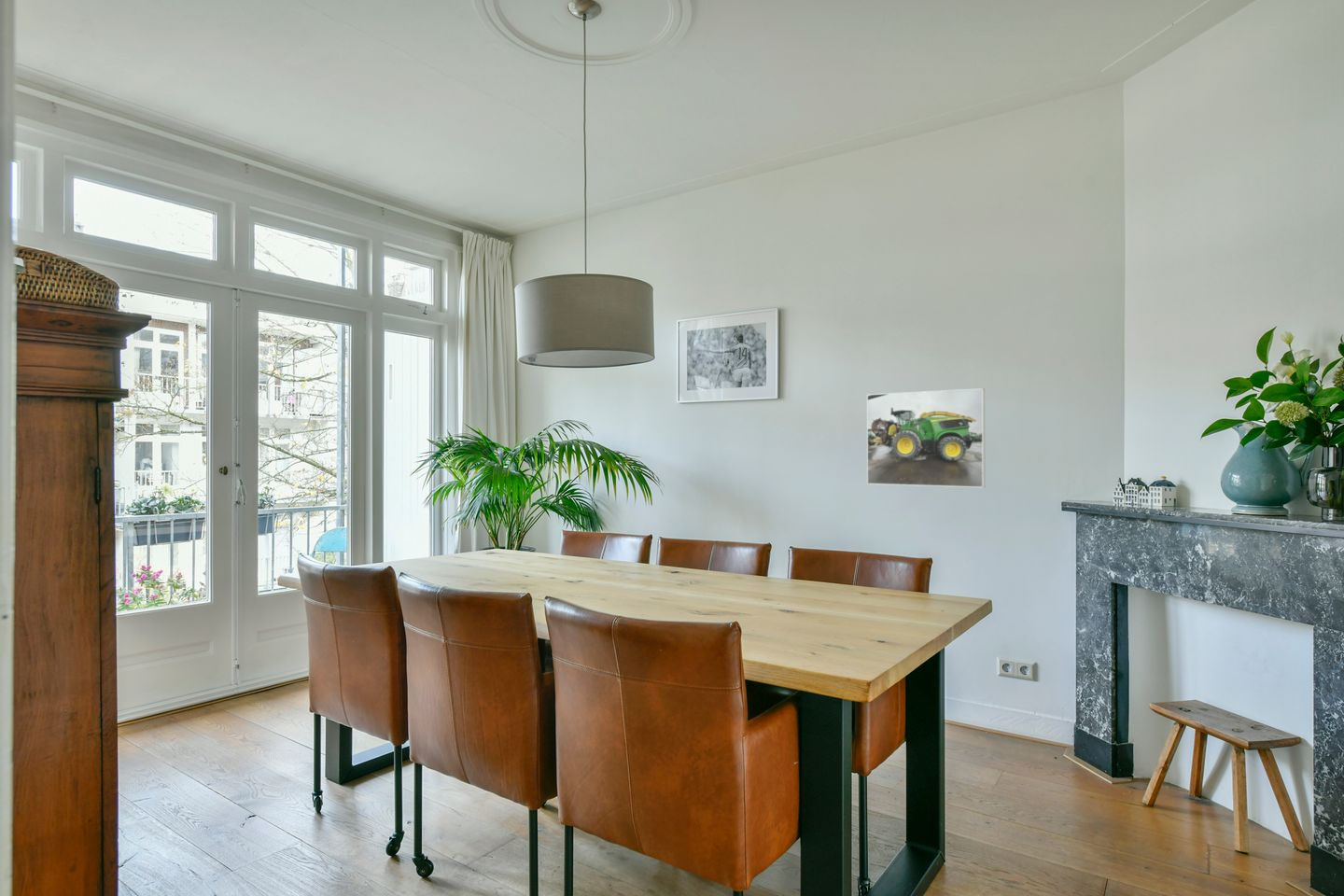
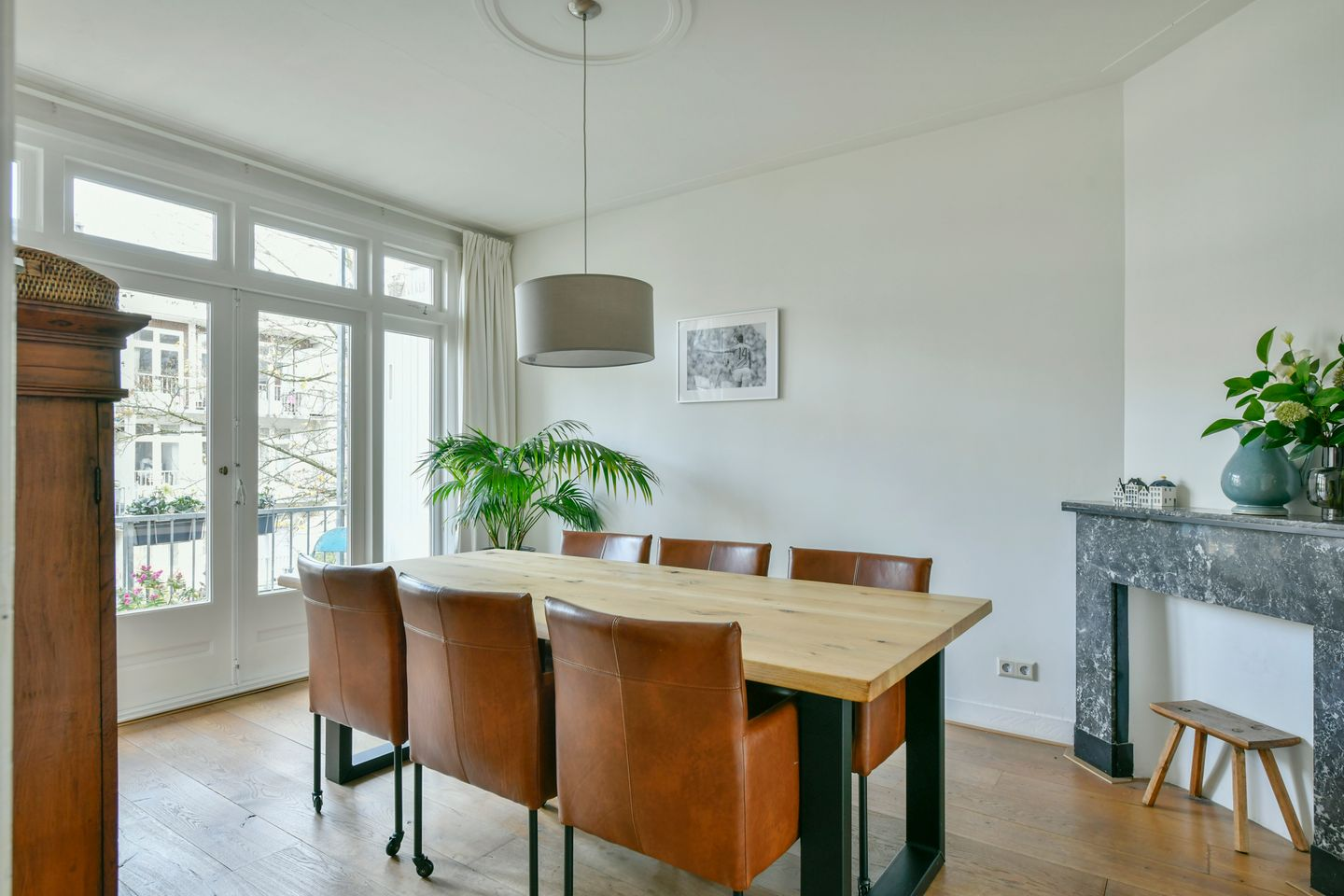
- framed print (923, 439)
